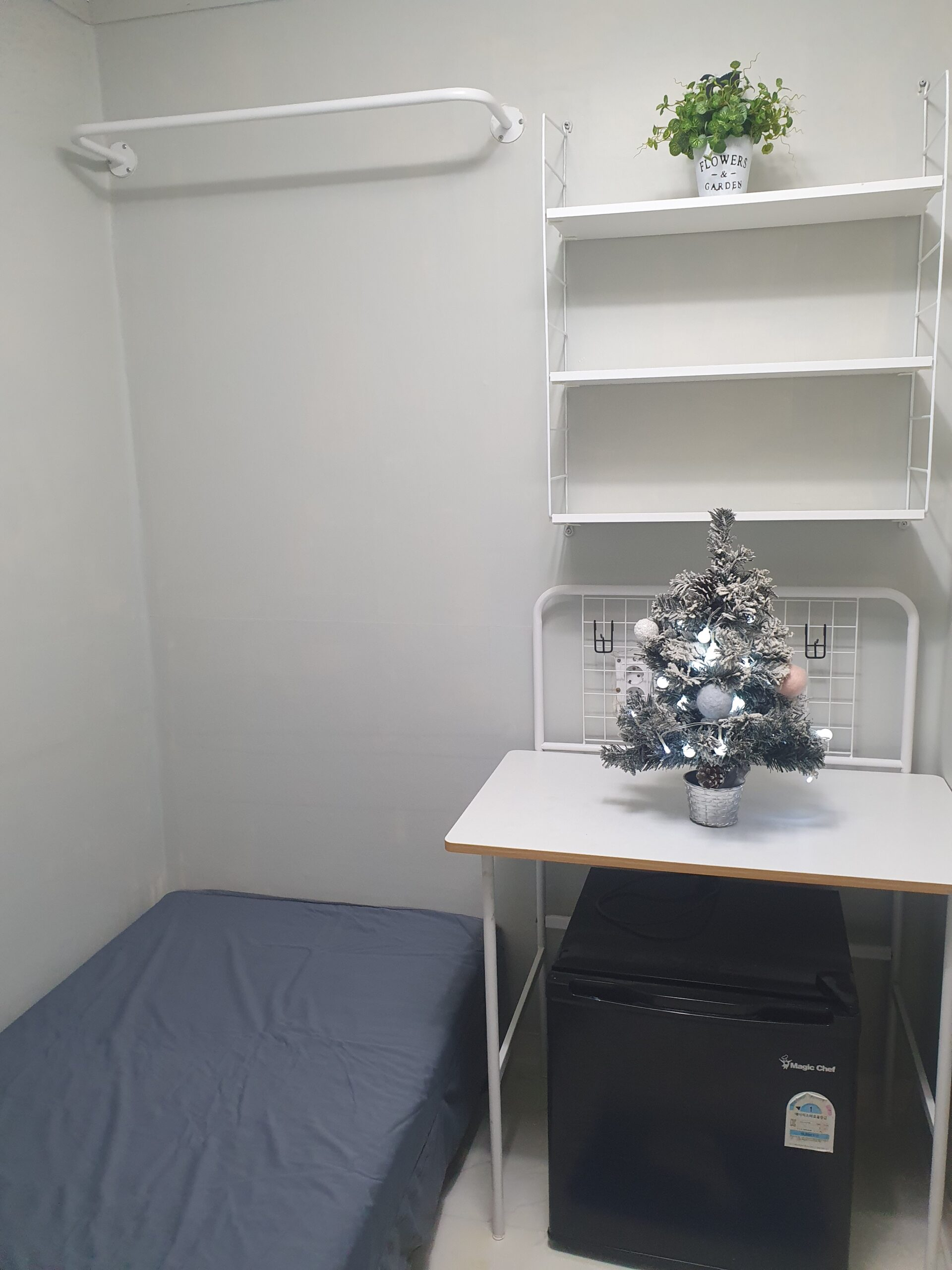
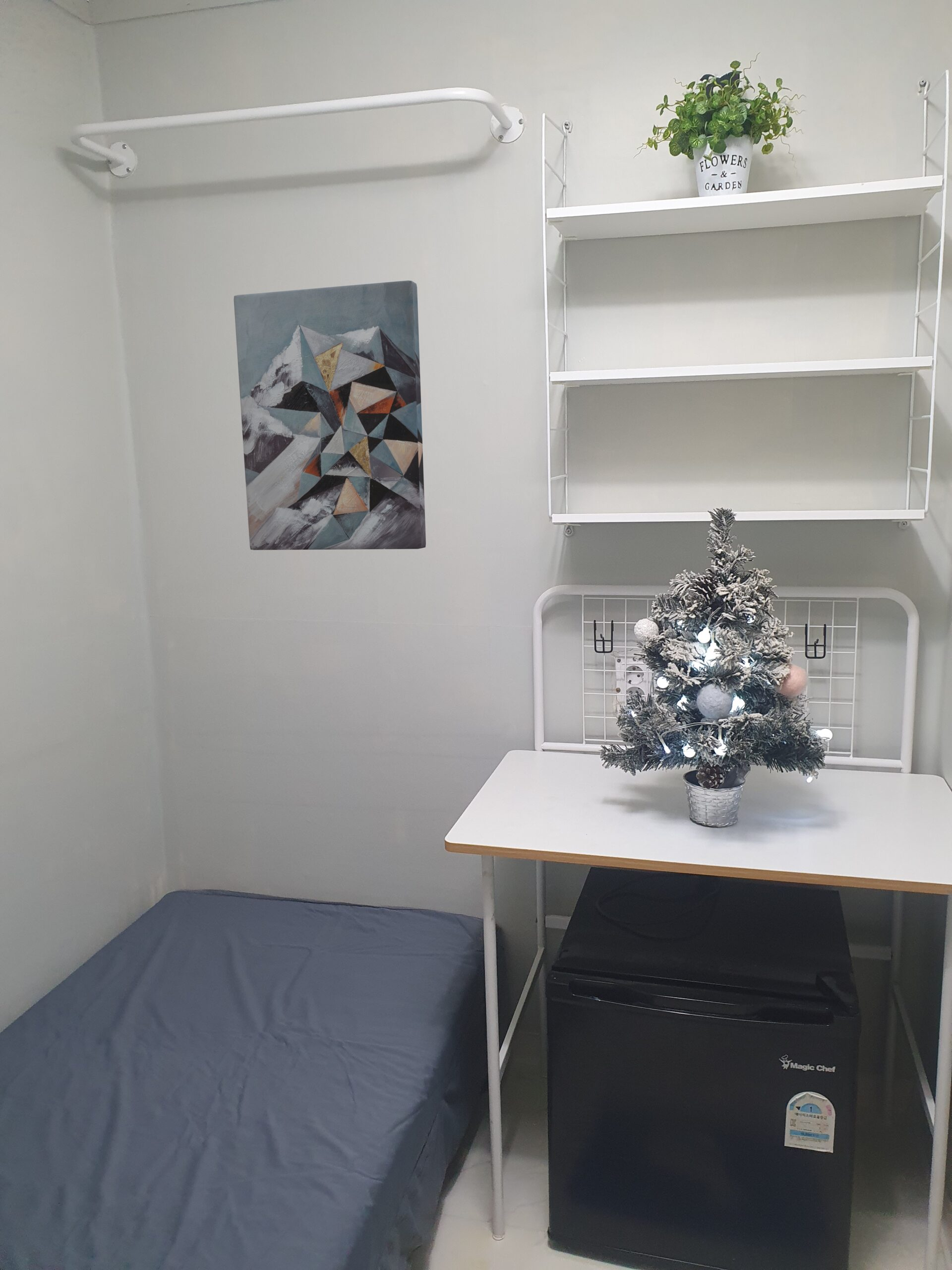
+ wall art (330, 422)
